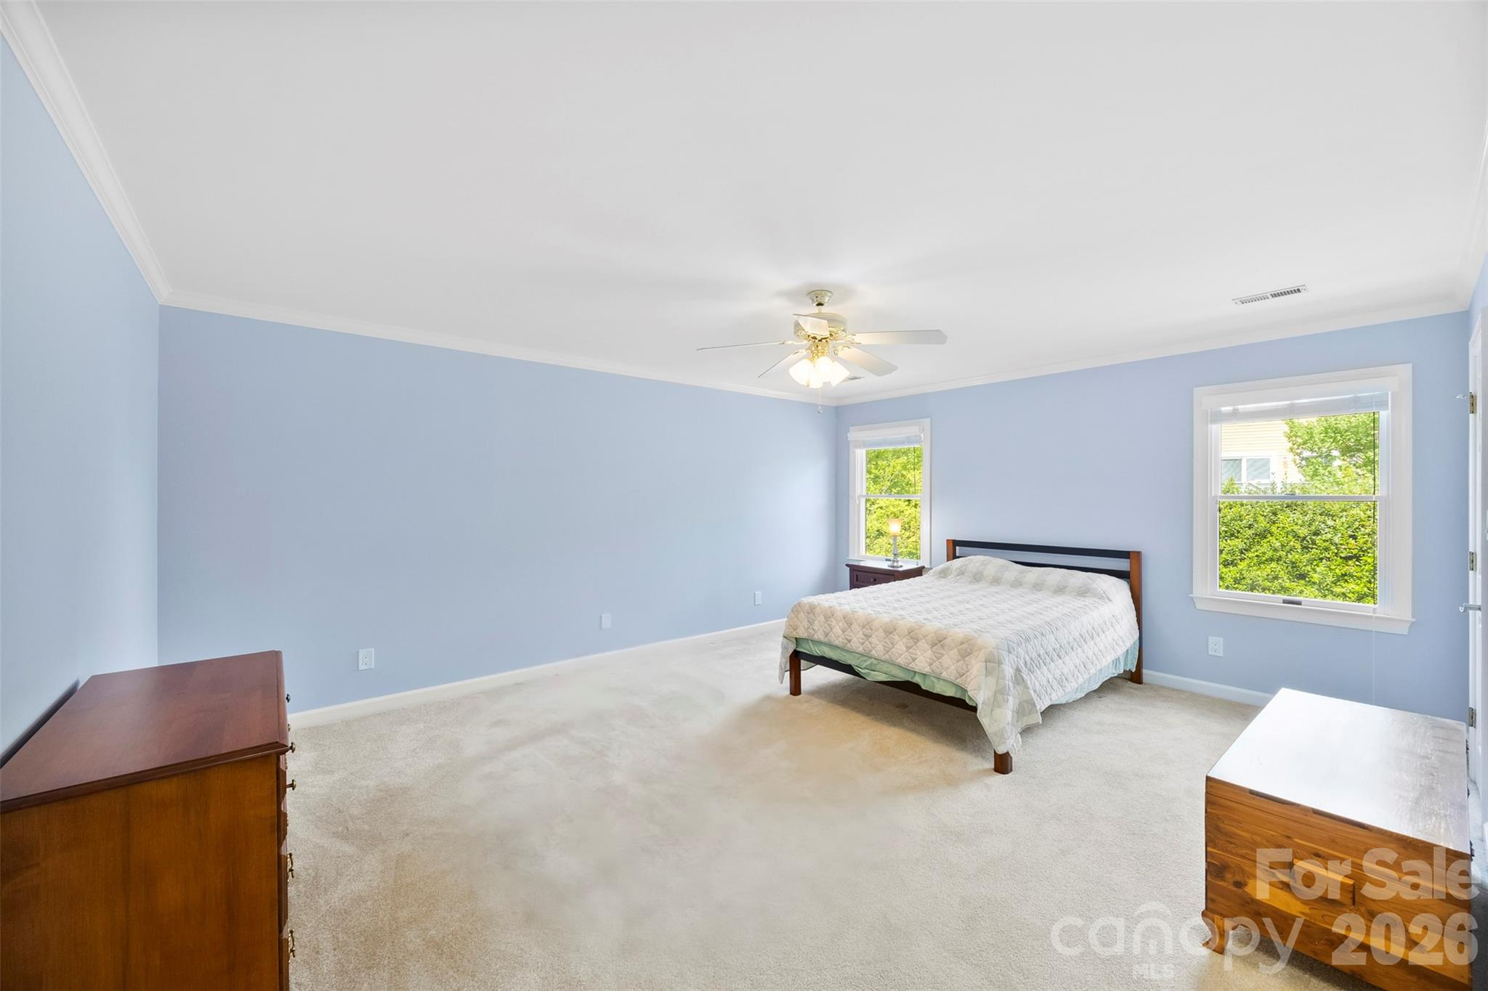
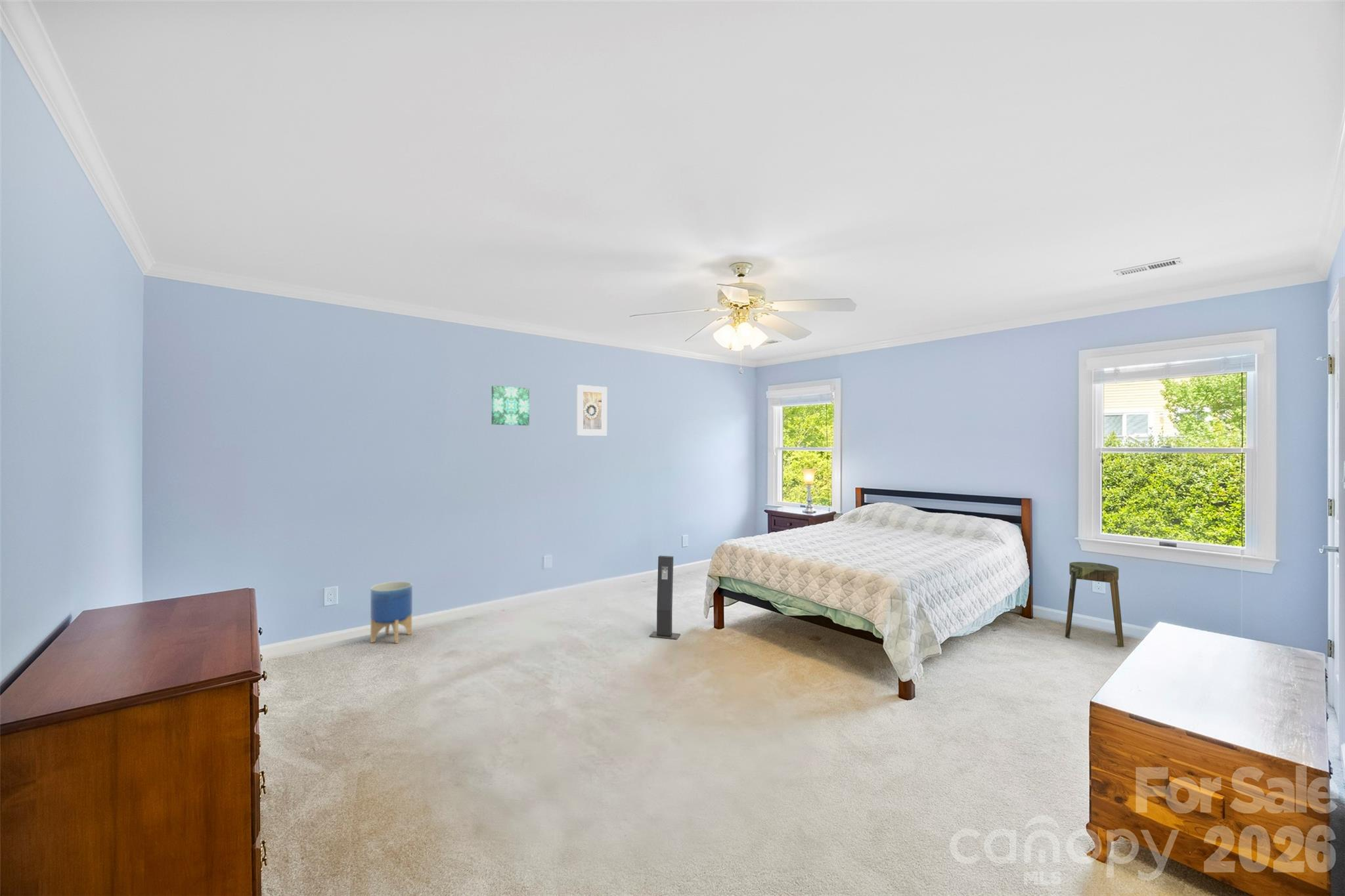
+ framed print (592, 410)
+ stool (1112, 601)
+ planter (391, 612)
+ speaker (665, 596)
+ wall art (510, 406)
